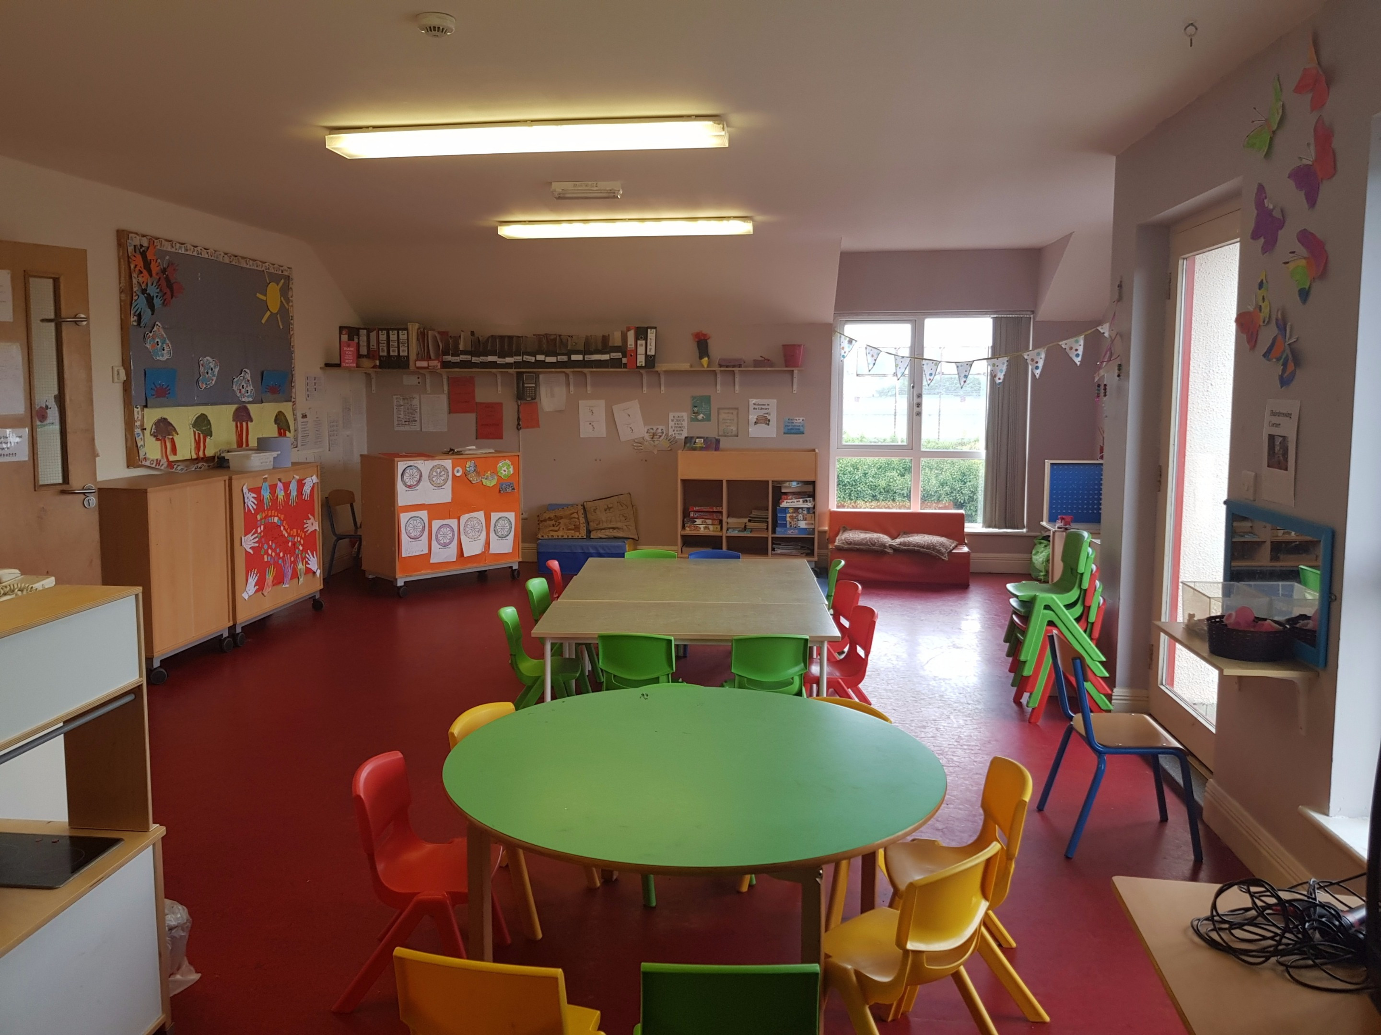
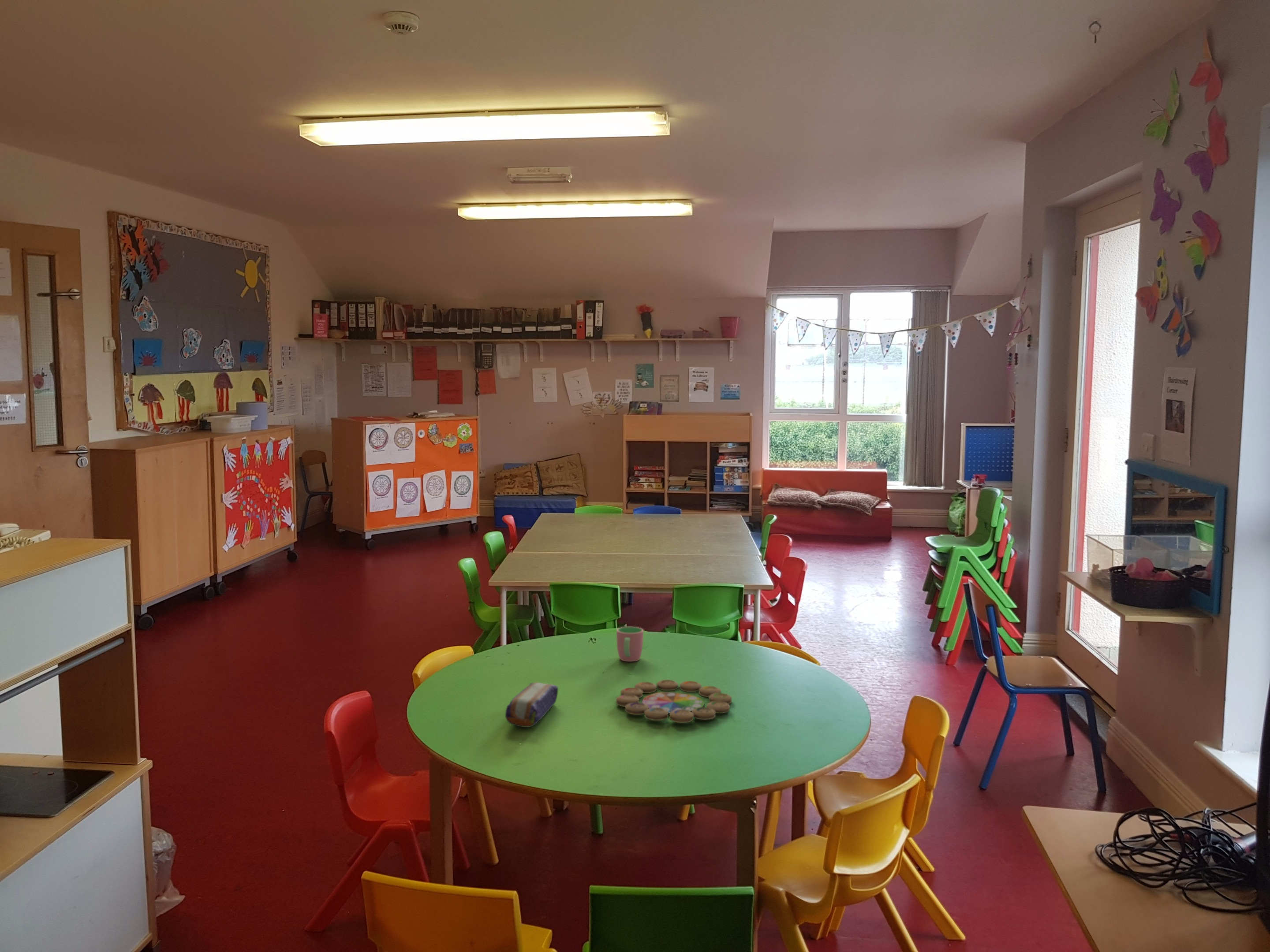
+ pencil case (532, 703)
+ cup (629, 646)
+ memory game (674, 699)
